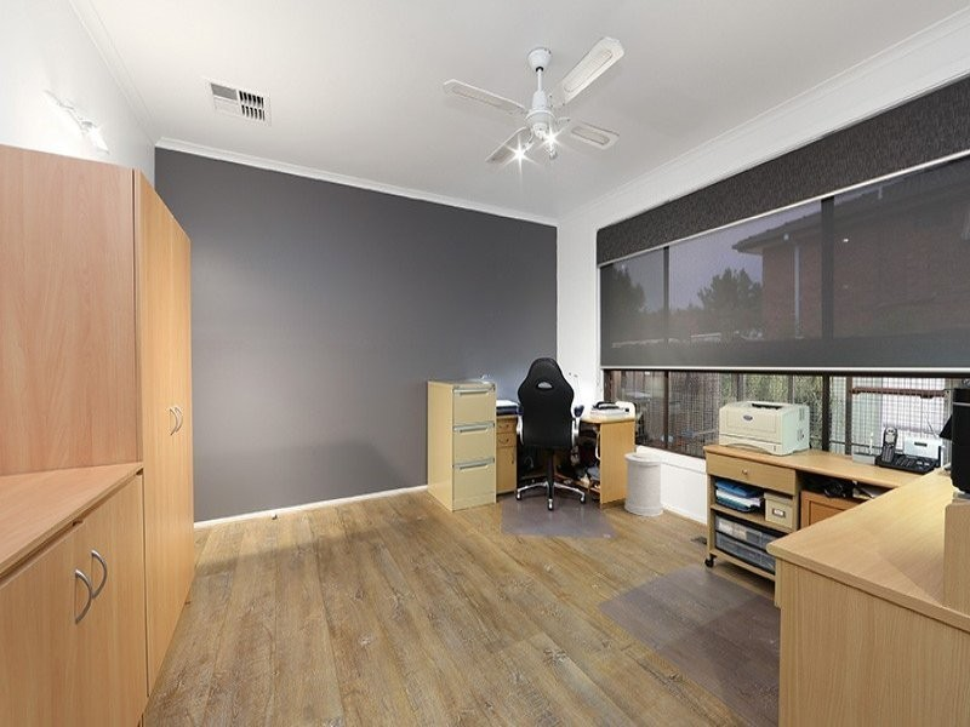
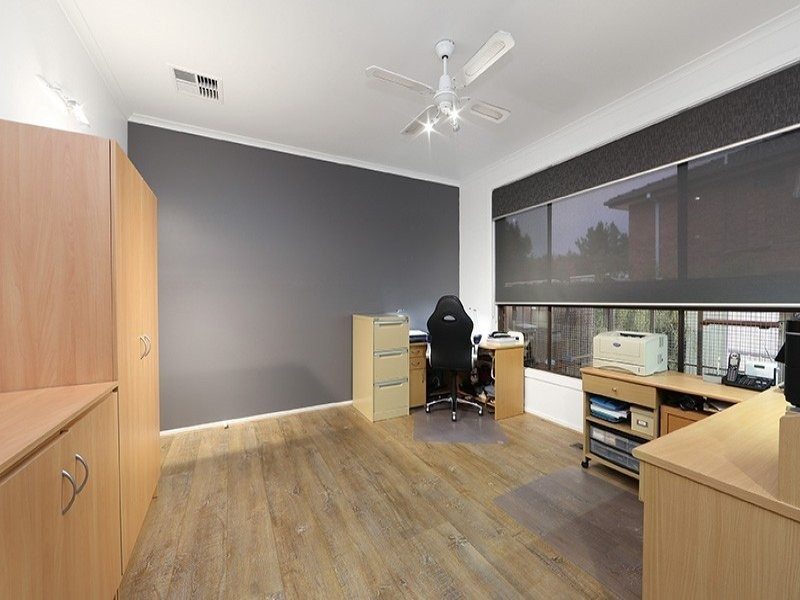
- trash can (643, 481)
